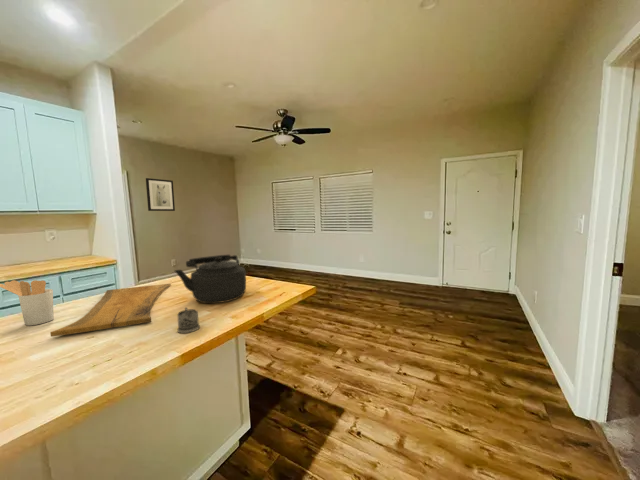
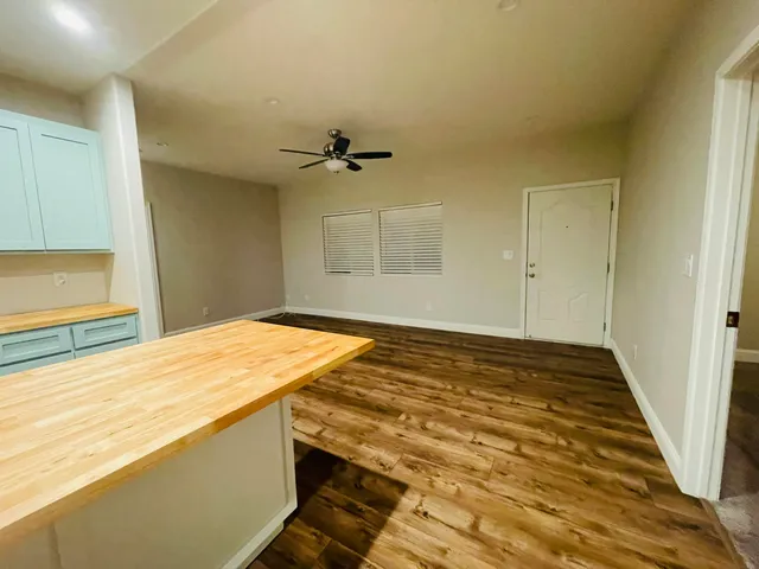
- tea glass holder (187, 317)
- kettle (217, 277)
- cutting board (126, 303)
- wall art (160, 195)
- utensil holder (28, 300)
